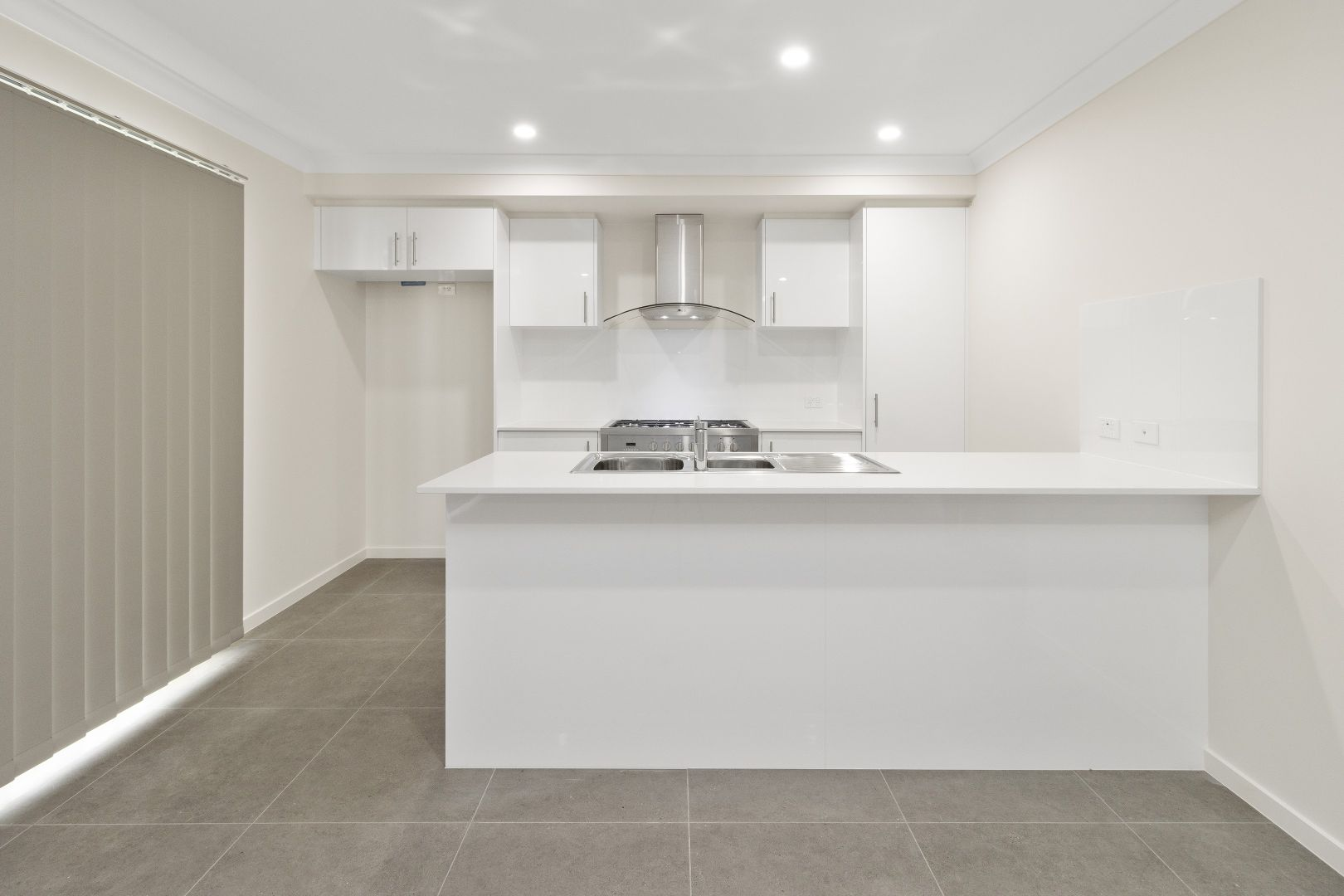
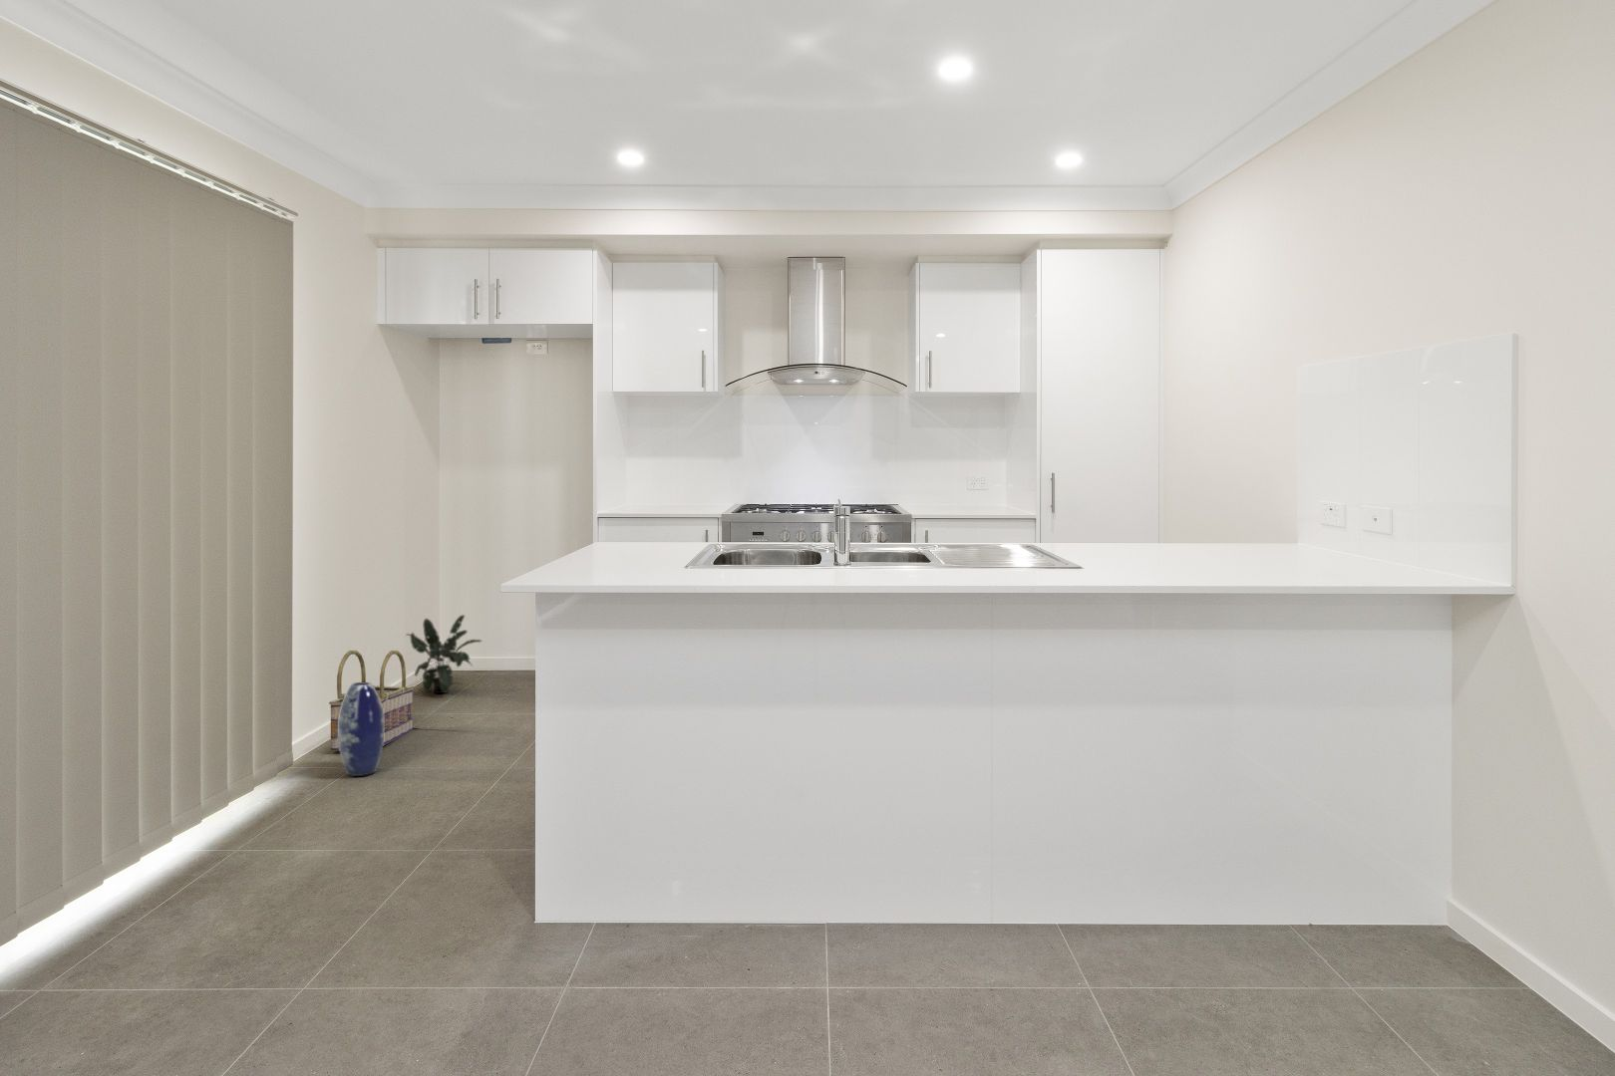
+ basket (377, 693)
+ potted plant (445, 654)
+ vase (360, 728)
